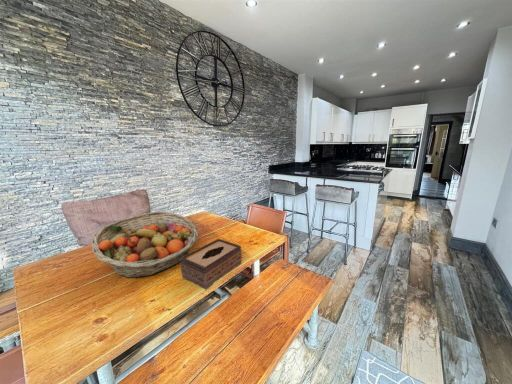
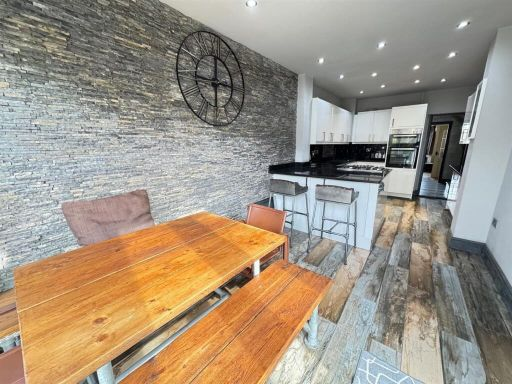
- tissue box (212, 260)
- fruit basket (151, 241)
